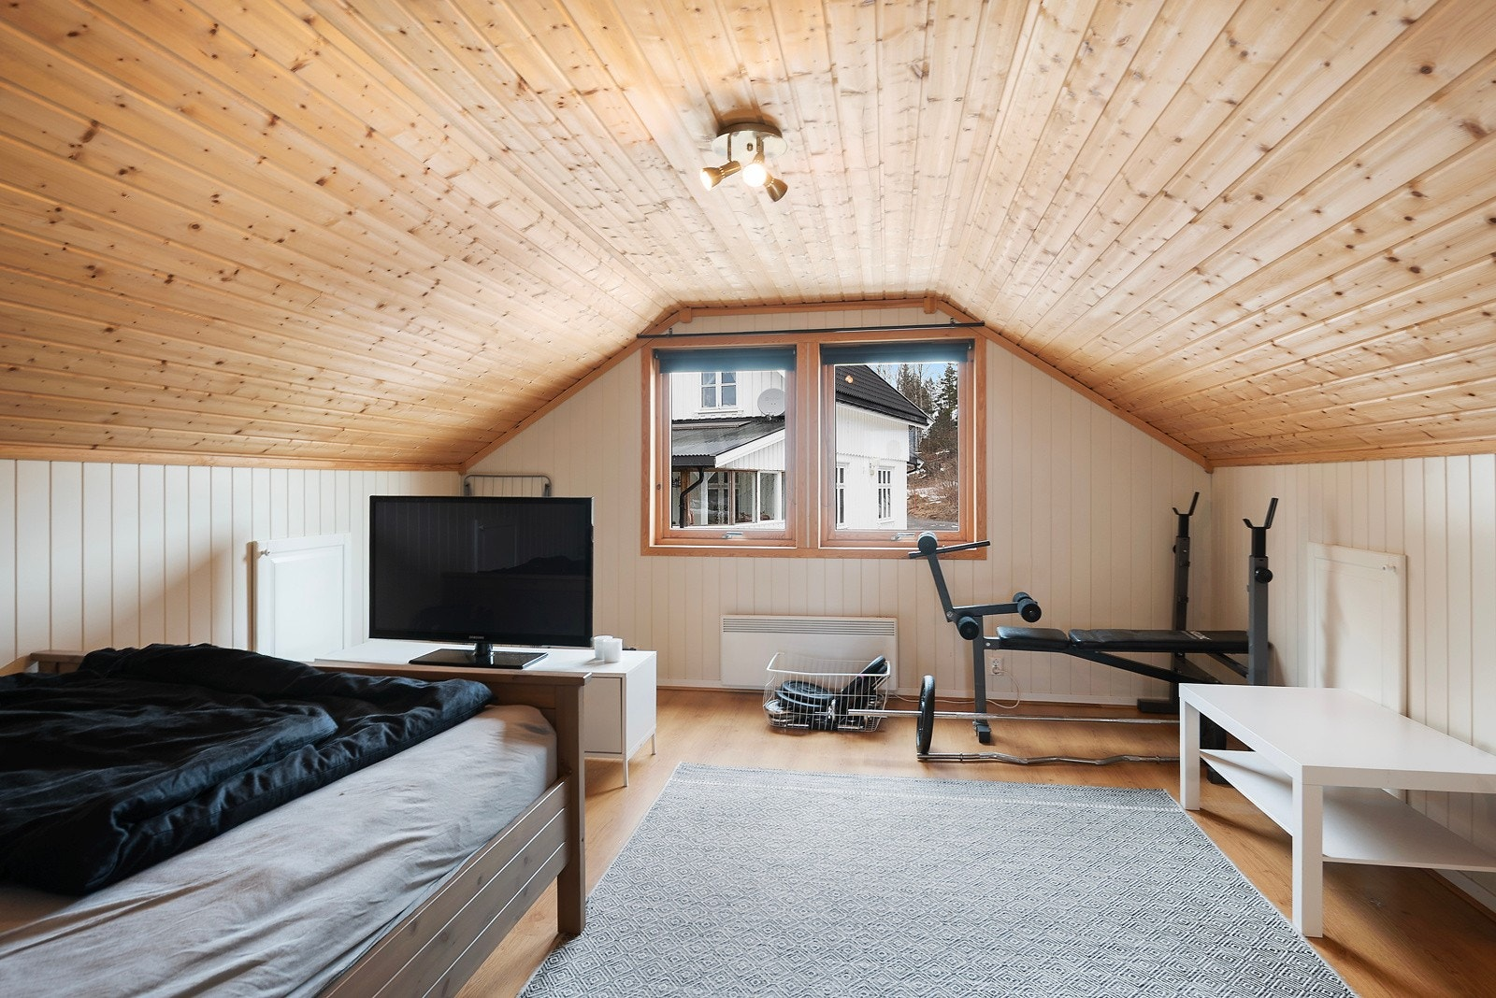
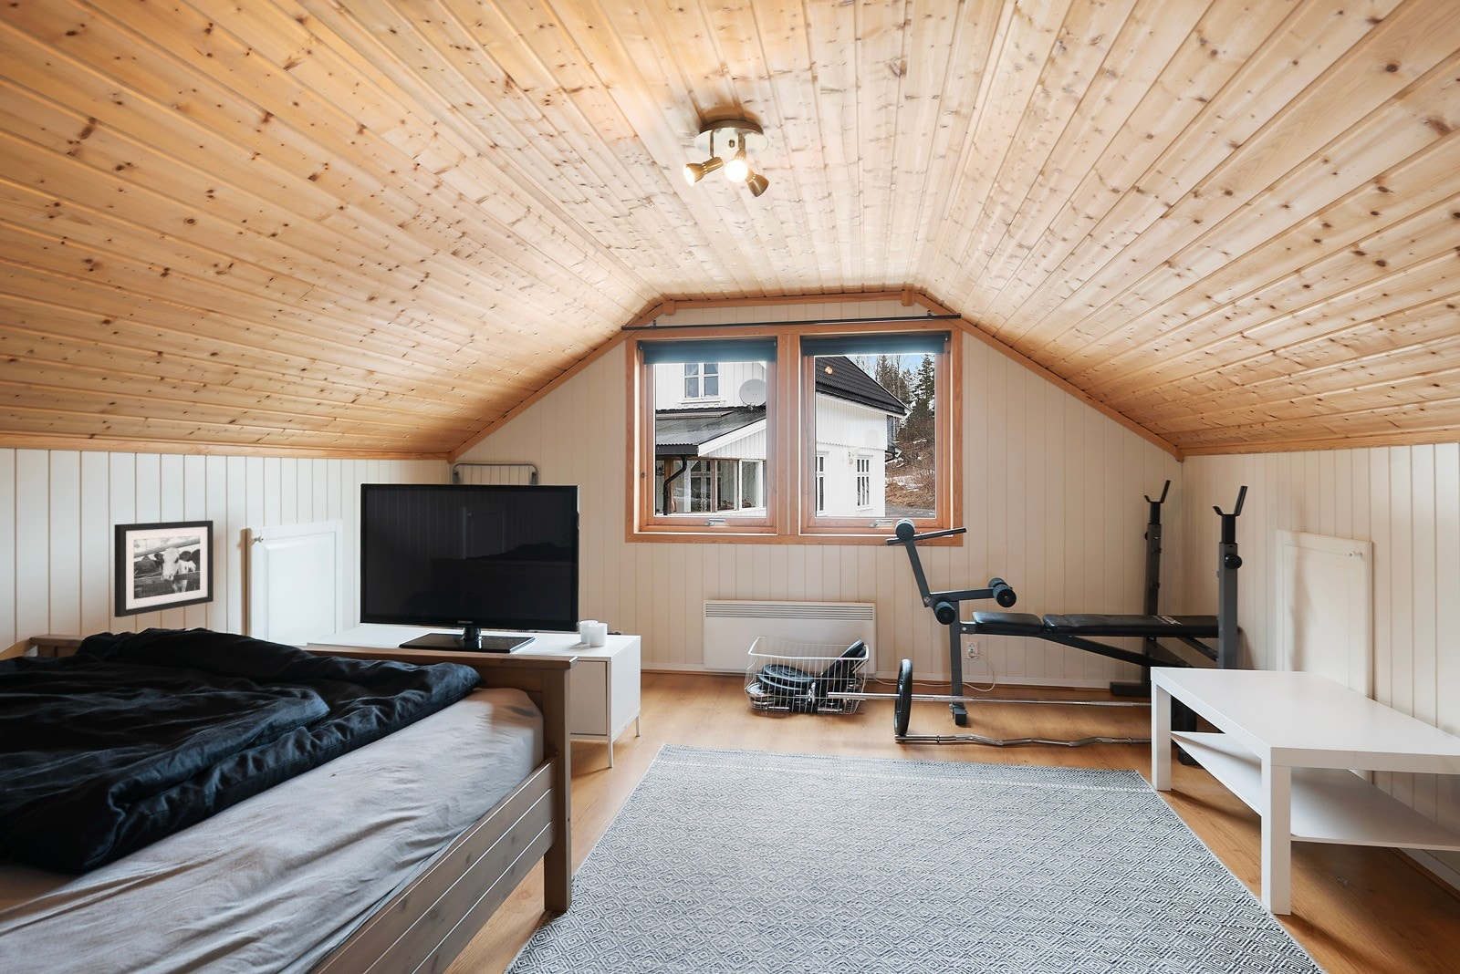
+ picture frame (167, 565)
